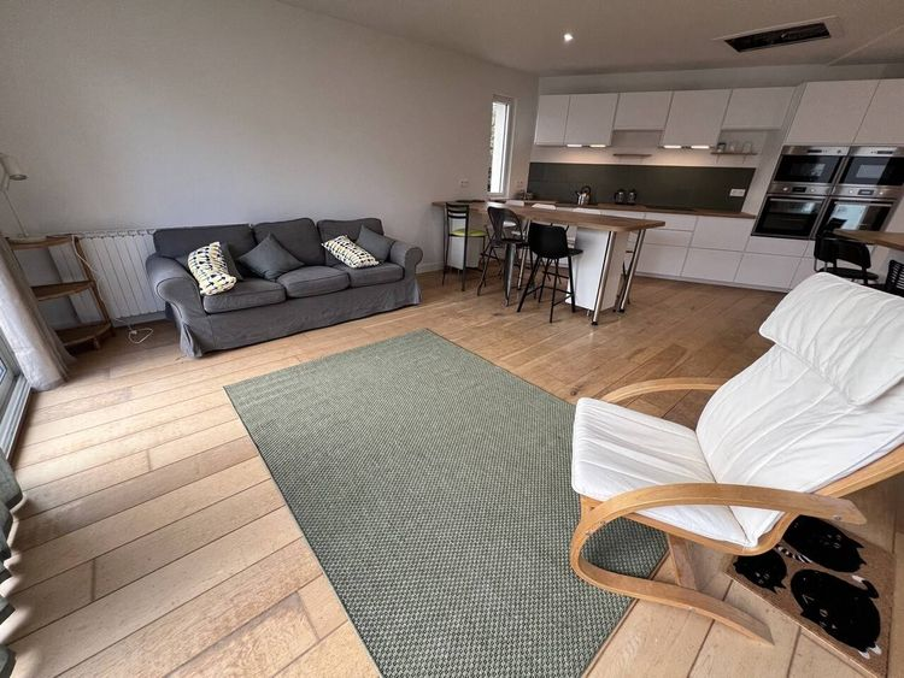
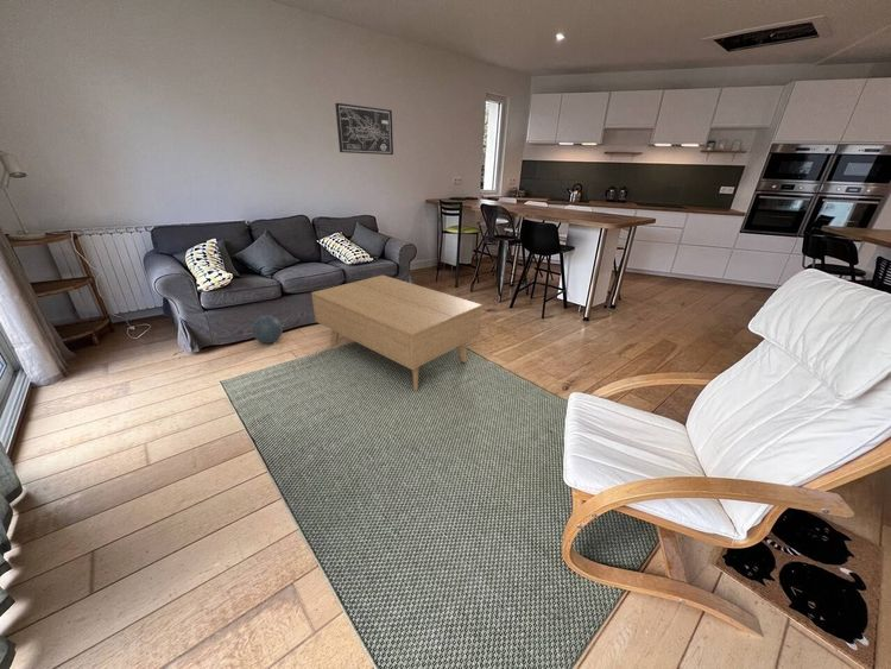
+ wall art (366, 131)
+ coffee table (396, 326)
+ ball (266, 329)
